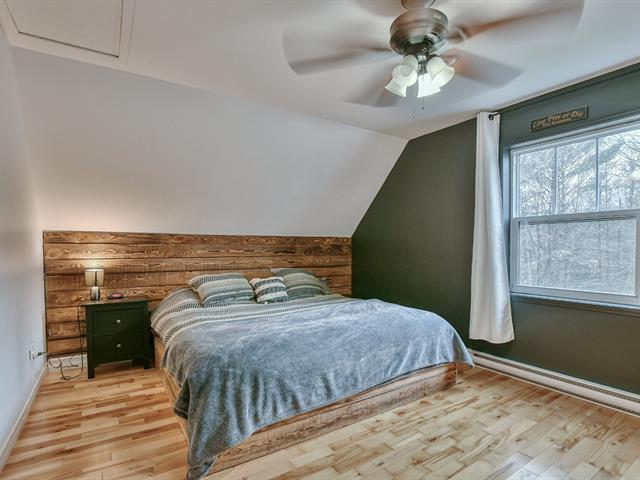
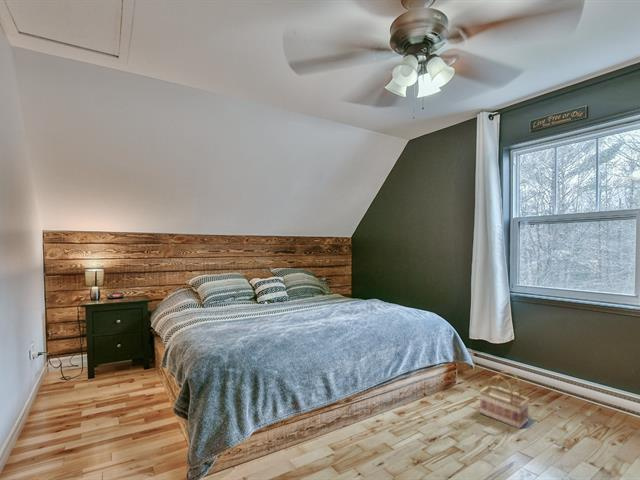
+ basket (503, 395)
